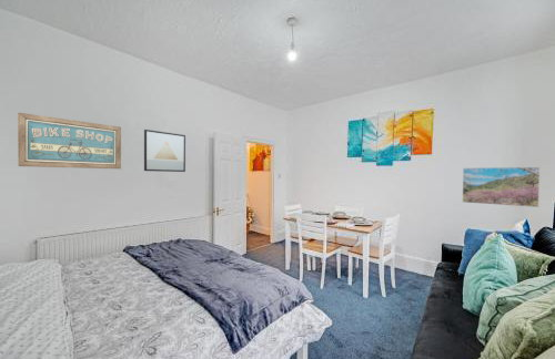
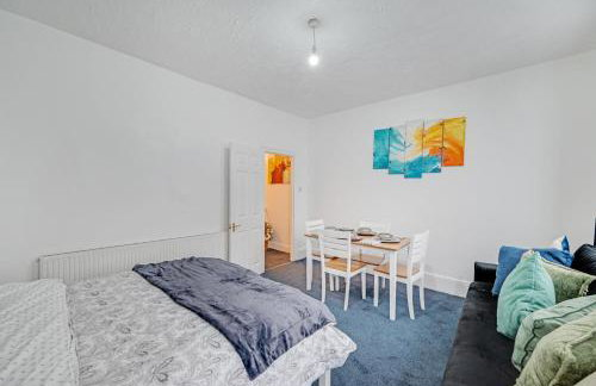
- wall art (75, 144)
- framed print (497, 185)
- wall art (165, 152)
